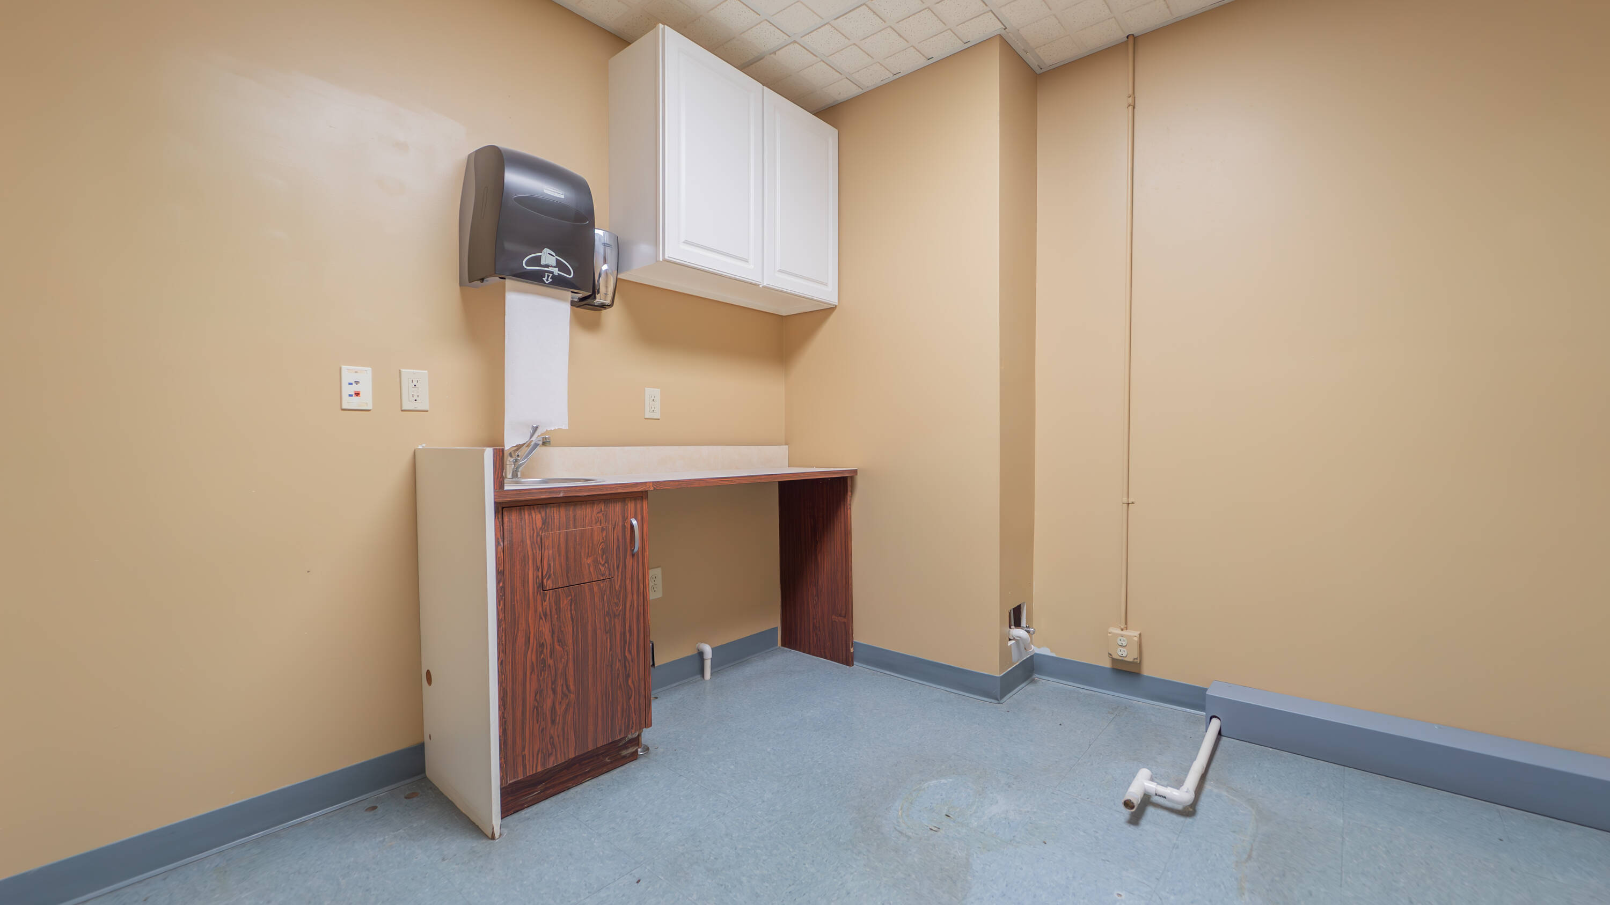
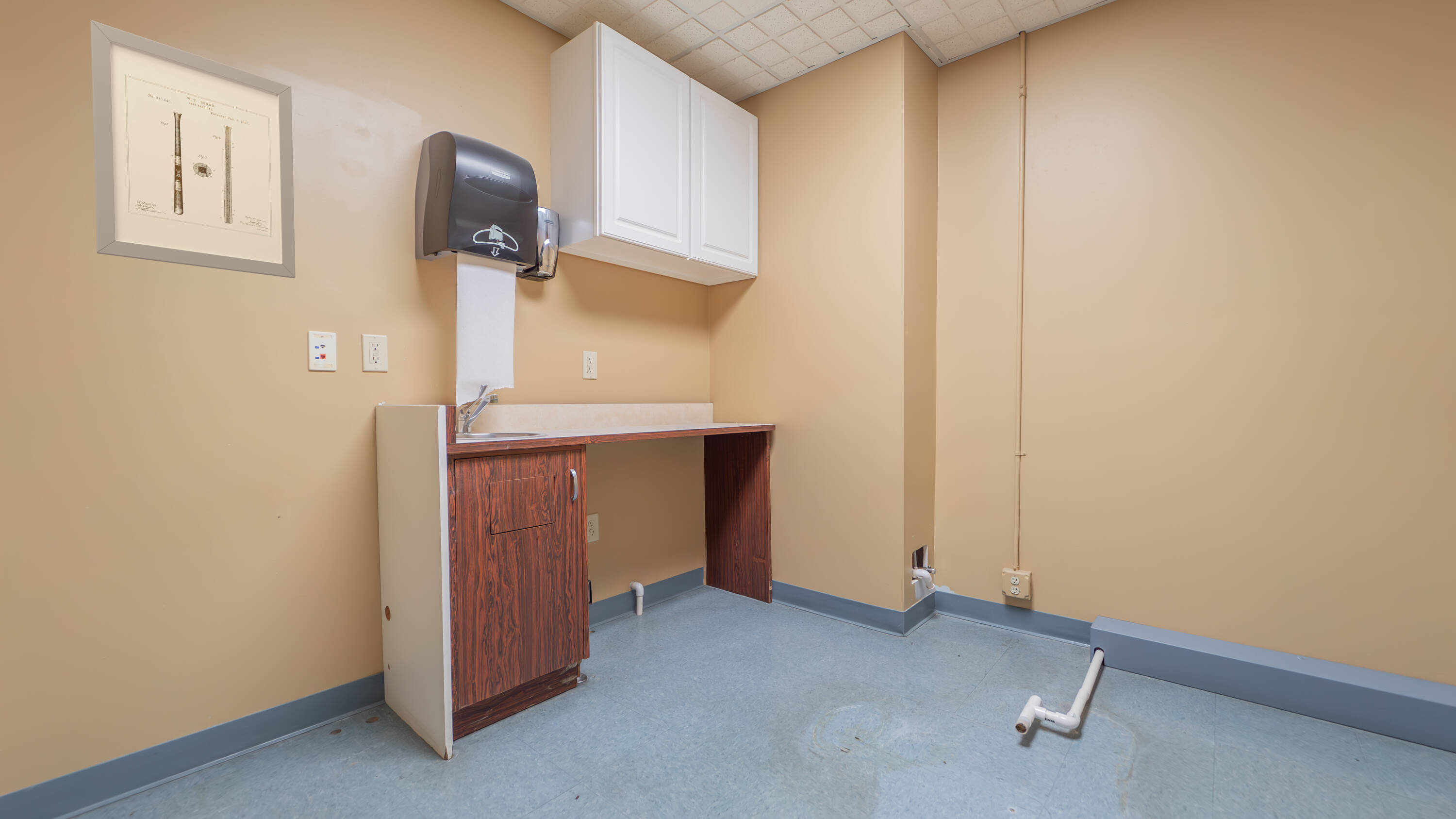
+ wall art (203, 162)
